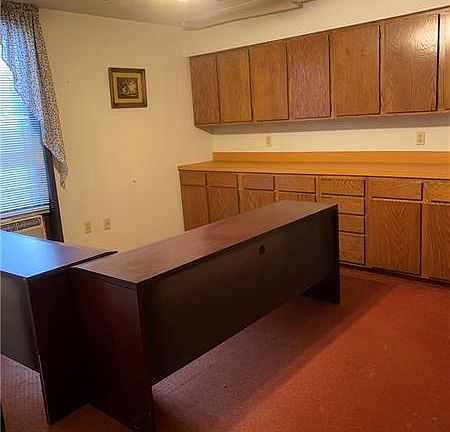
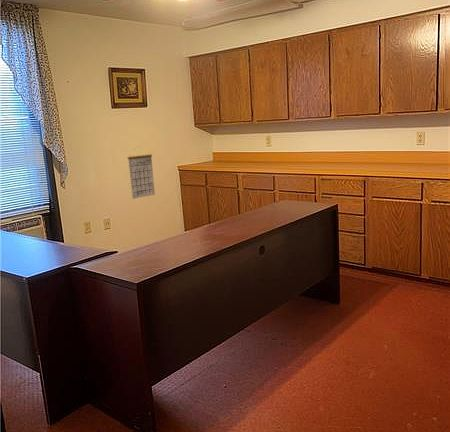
+ calendar (141, 171)
